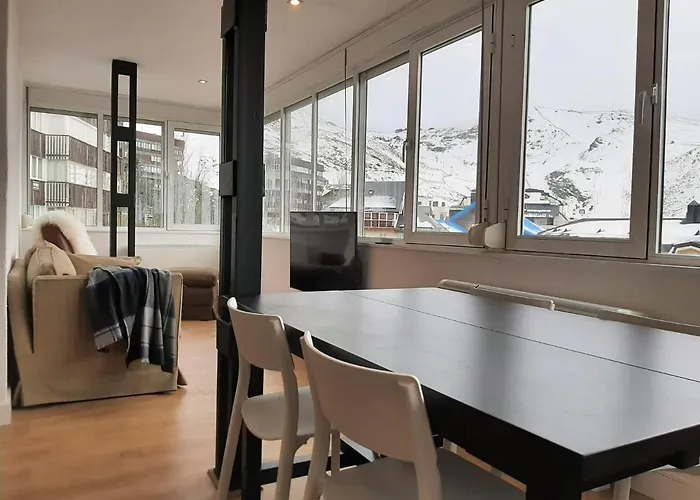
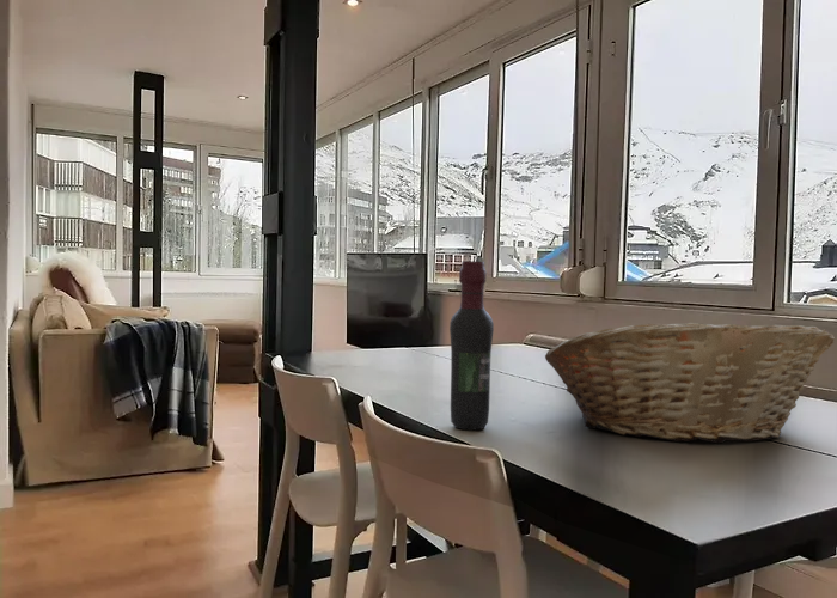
+ wine bottle (471, 343)
+ fruit basket (683, 372)
